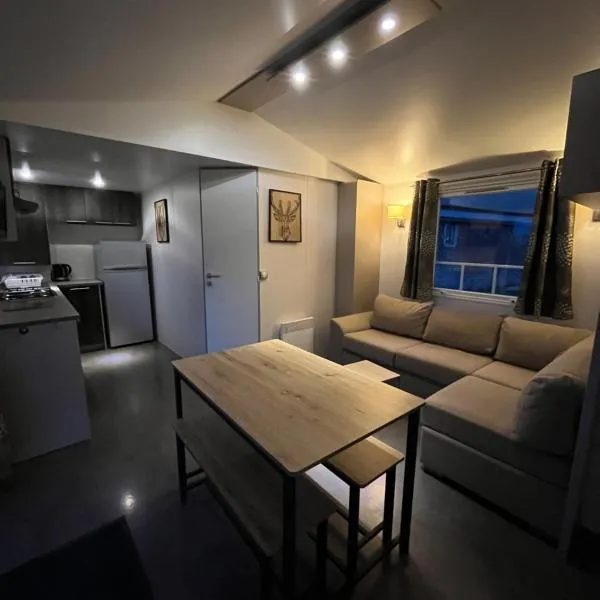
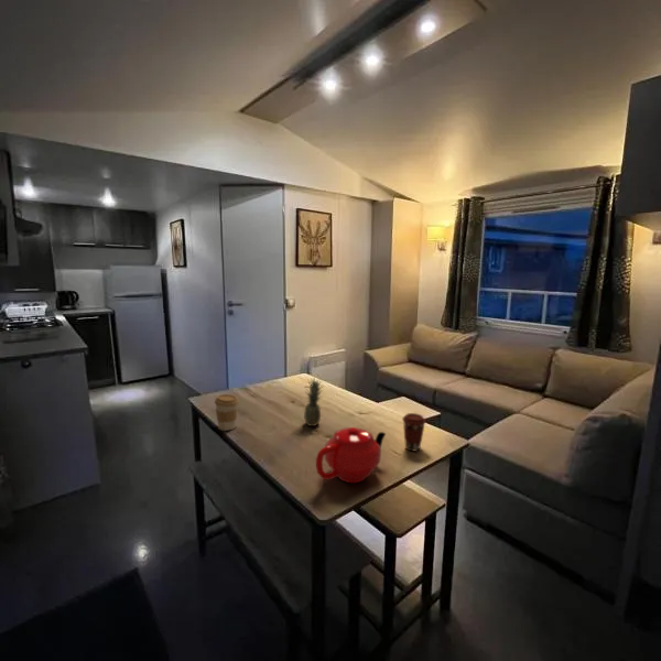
+ fruit (313, 401)
+ teapot (353, 452)
+ coffee cup (413, 432)
+ coffee cup (227, 411)
